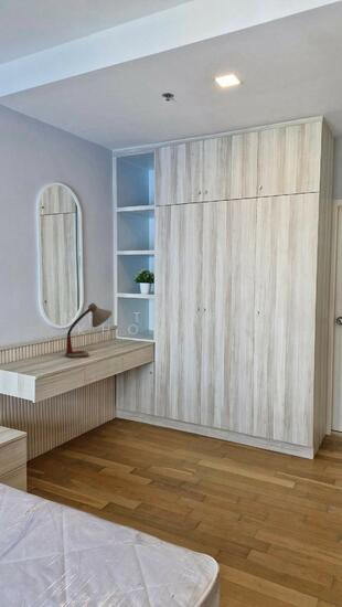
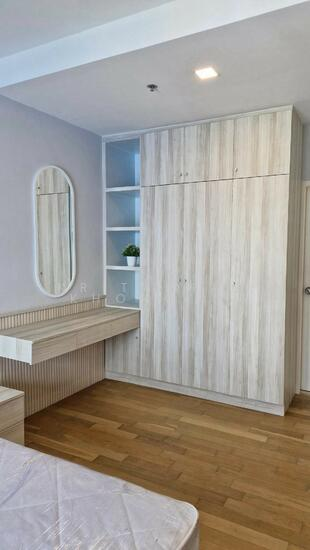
- desk lamp (93, 327)
